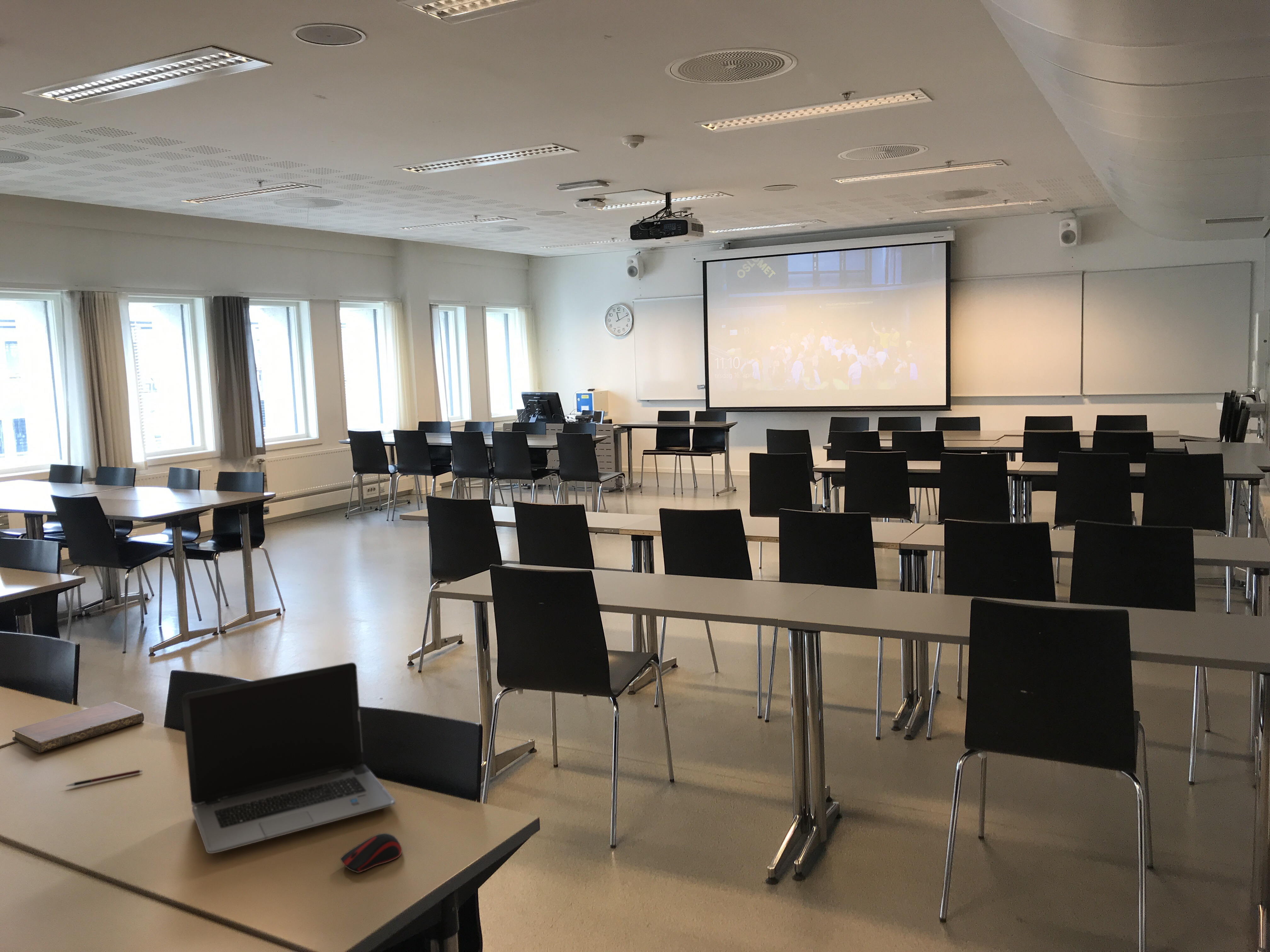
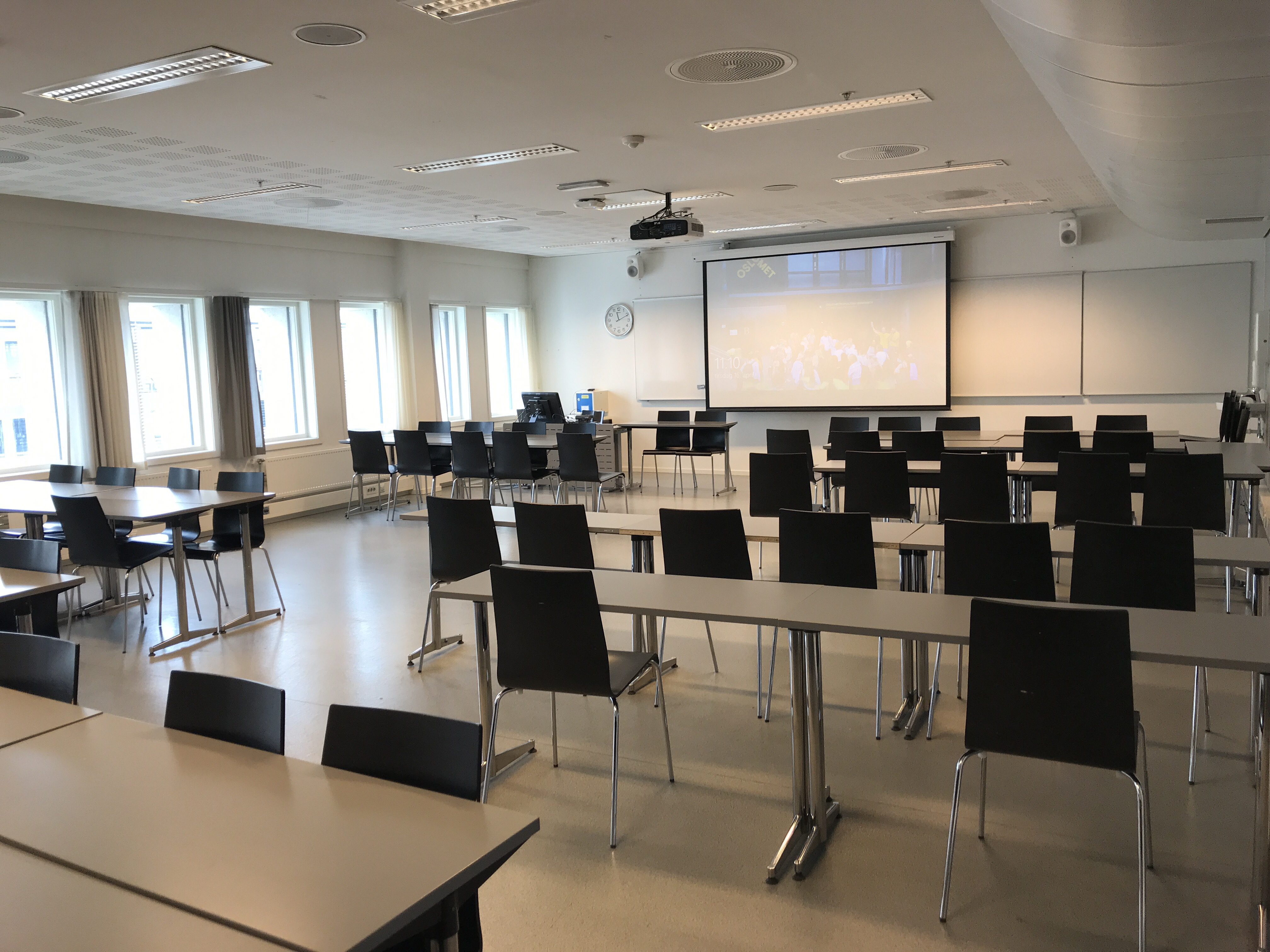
- notebook (79, 725)
- computer mouse (372, 849)
- pen (104, 778)
- laptop computer (289, 752)
